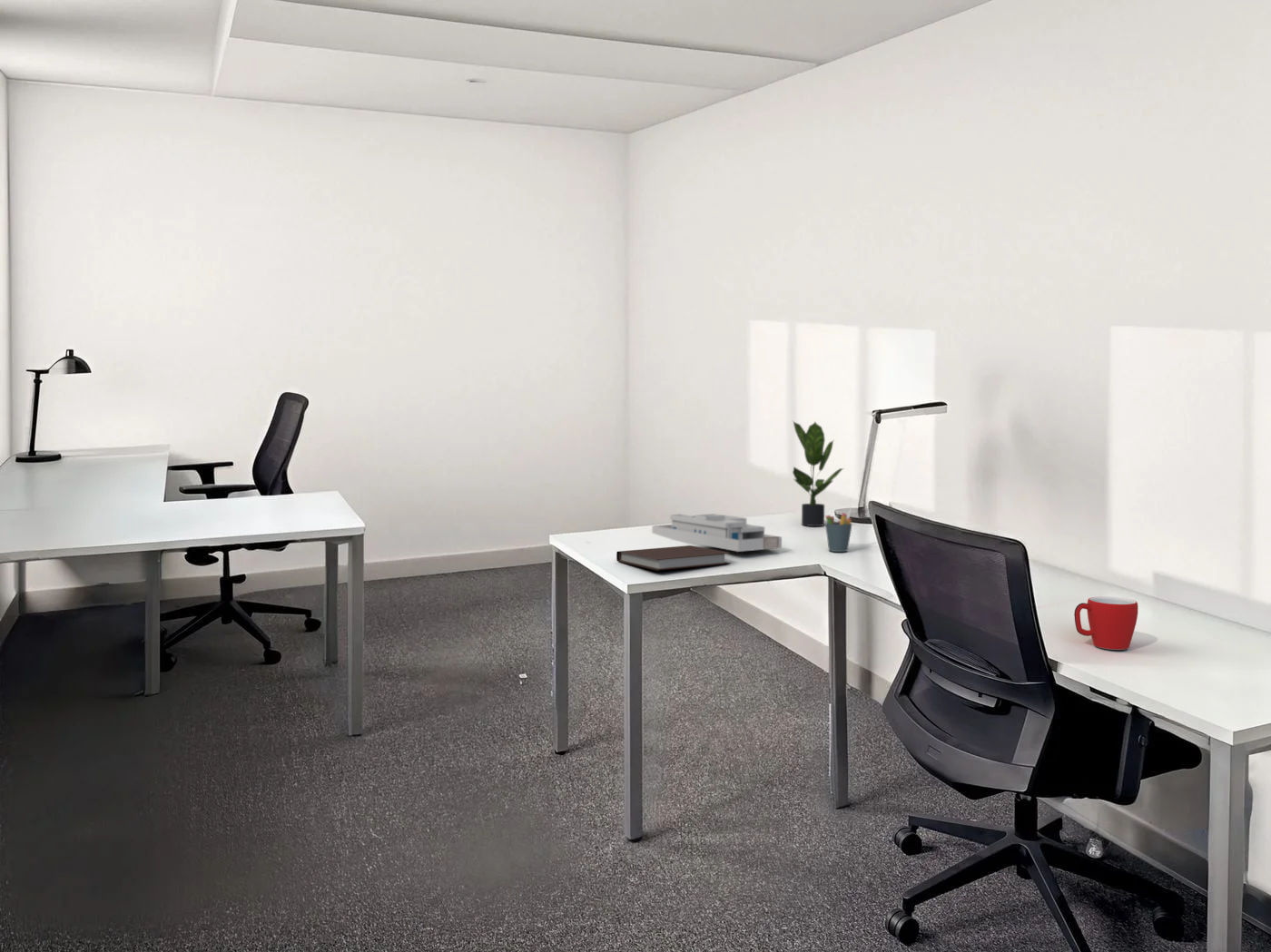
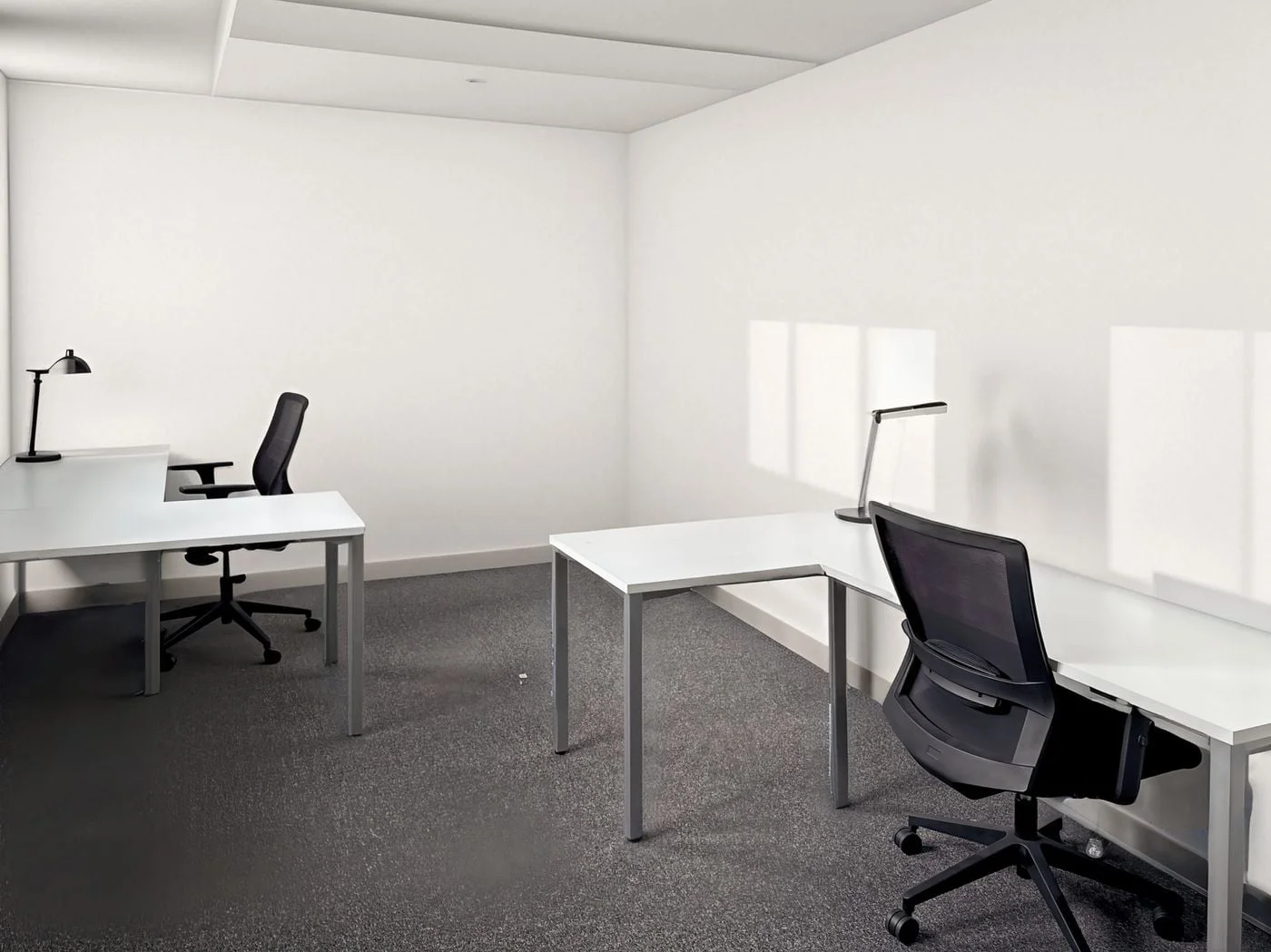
- mug (1104, 623)
- notebook (673, 556)
- desk organizer (714, 527)
- potted plant (811, 473)
- pen holder (838, 529)
